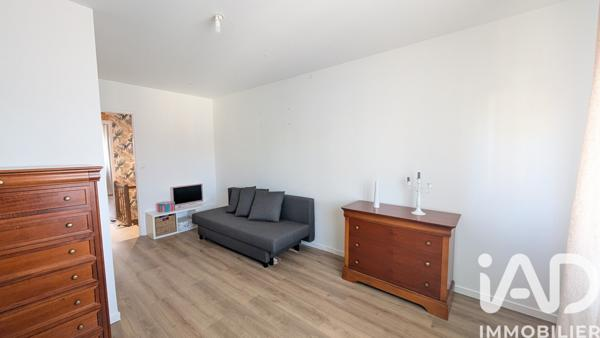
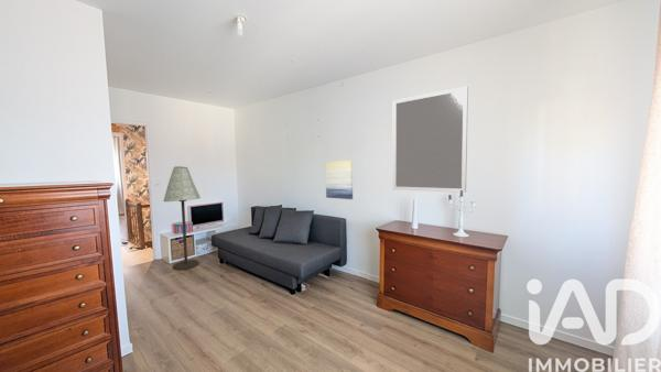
+ home mirror (426, 143)
+ floor lamp (183, 216)
+ wall art (338, 179)
